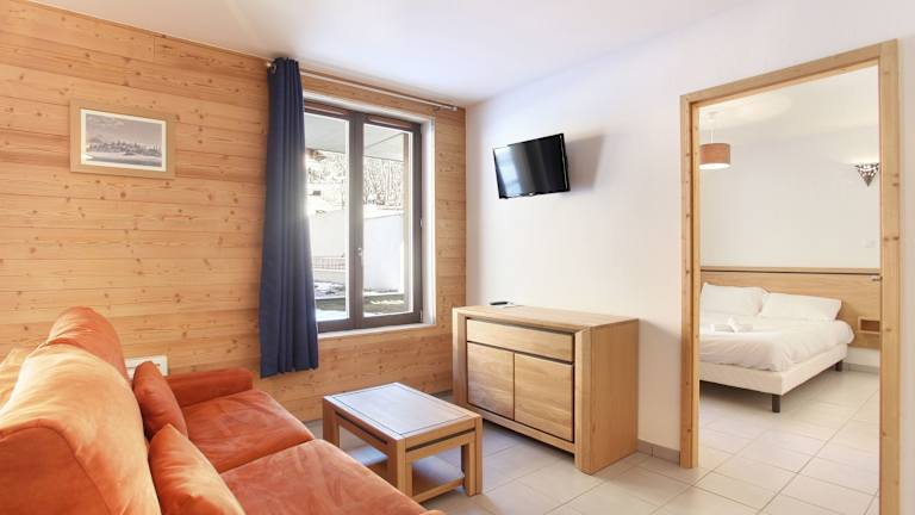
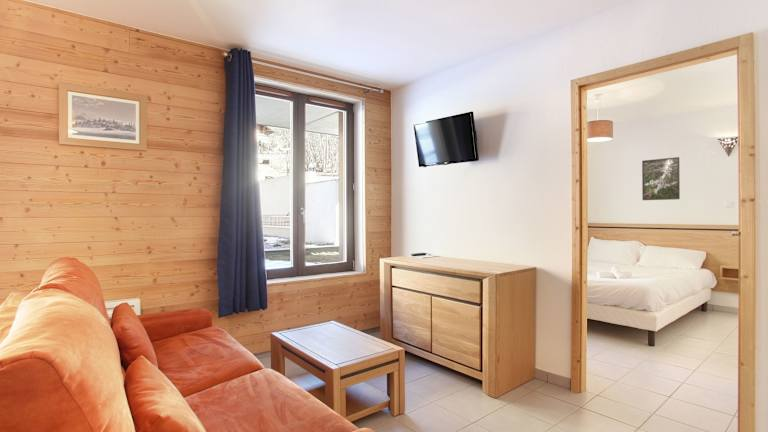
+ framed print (660, 179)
